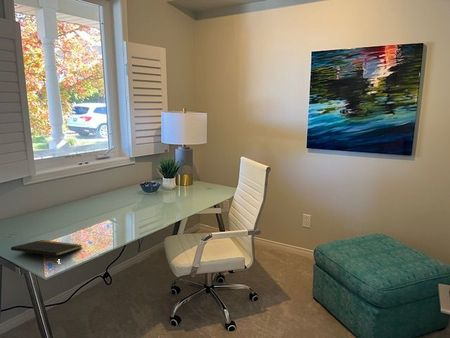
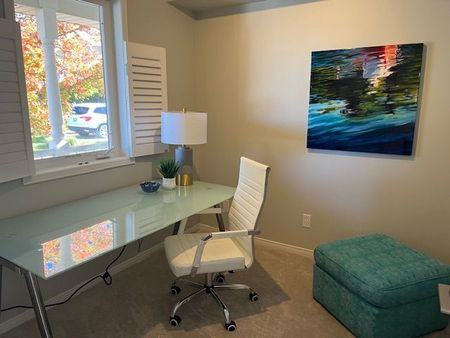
- notepad (48, 247)
